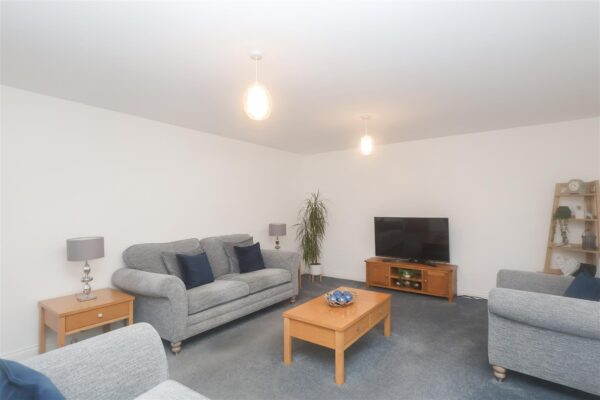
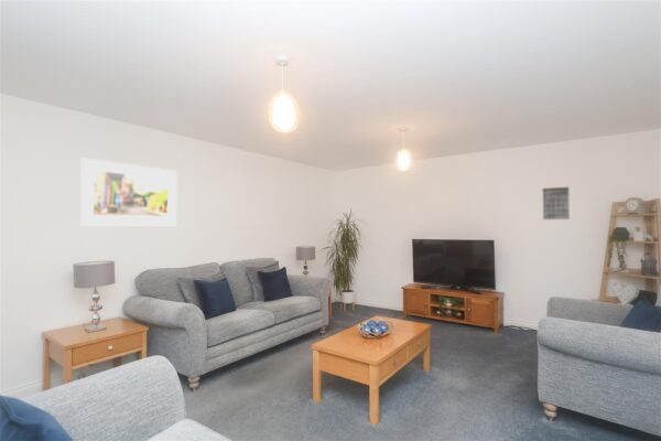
+ calendar (555, 200)
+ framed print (133, 195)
